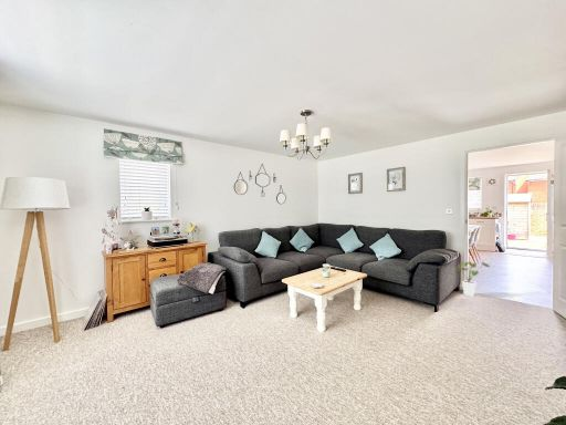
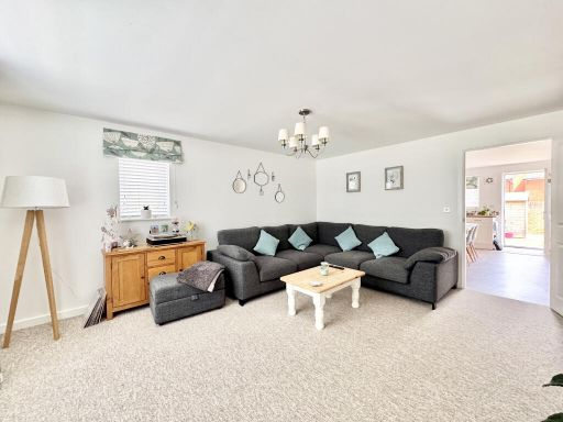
- house plant (471, 278)
